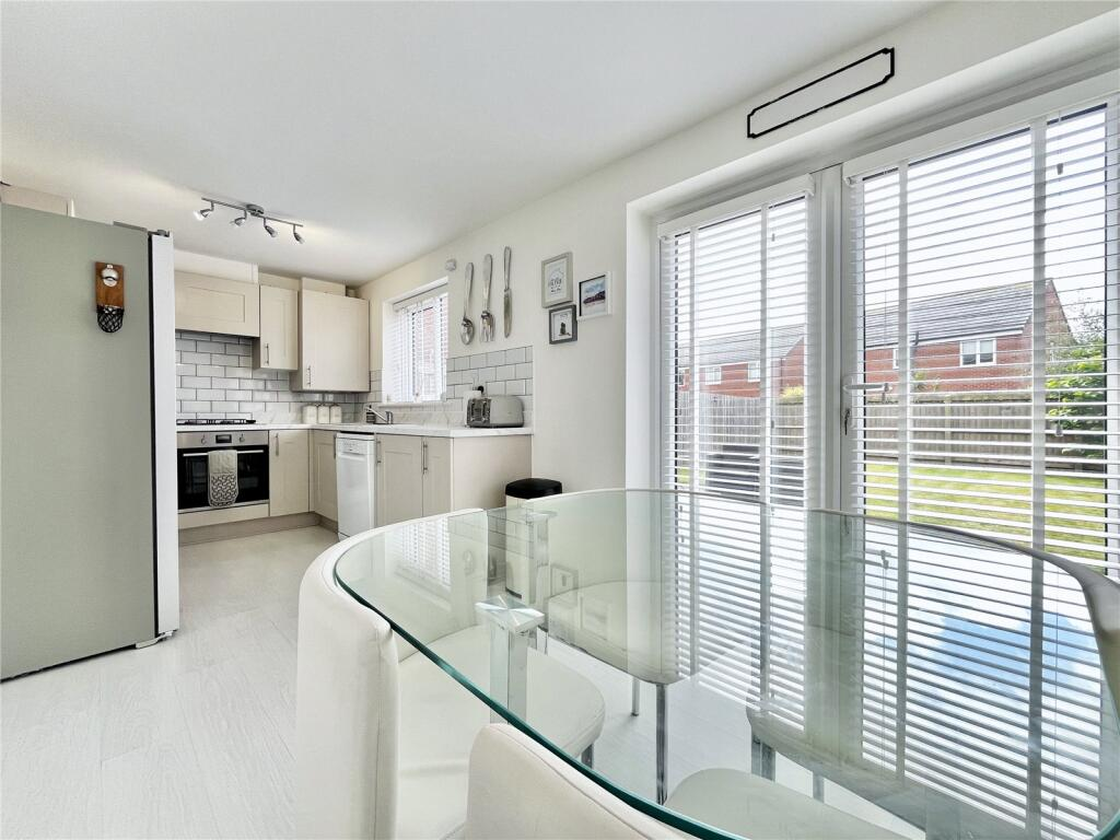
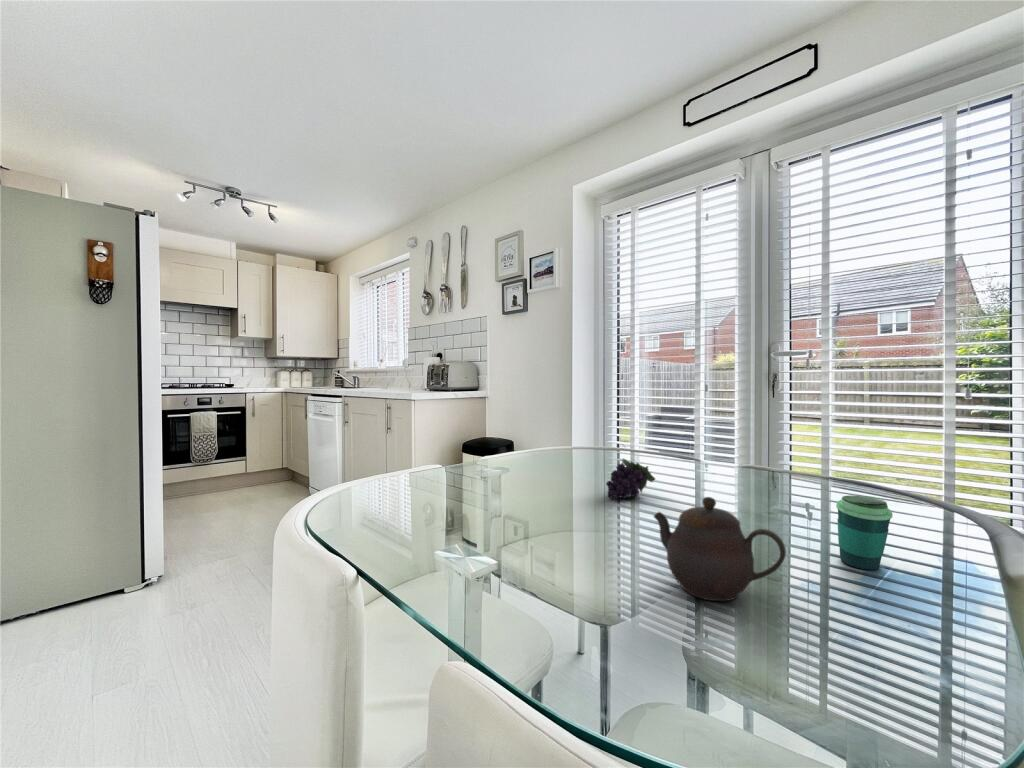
+ cup (863, 532)
+ fruit (630, 477)
+ teapot (714, 544)
